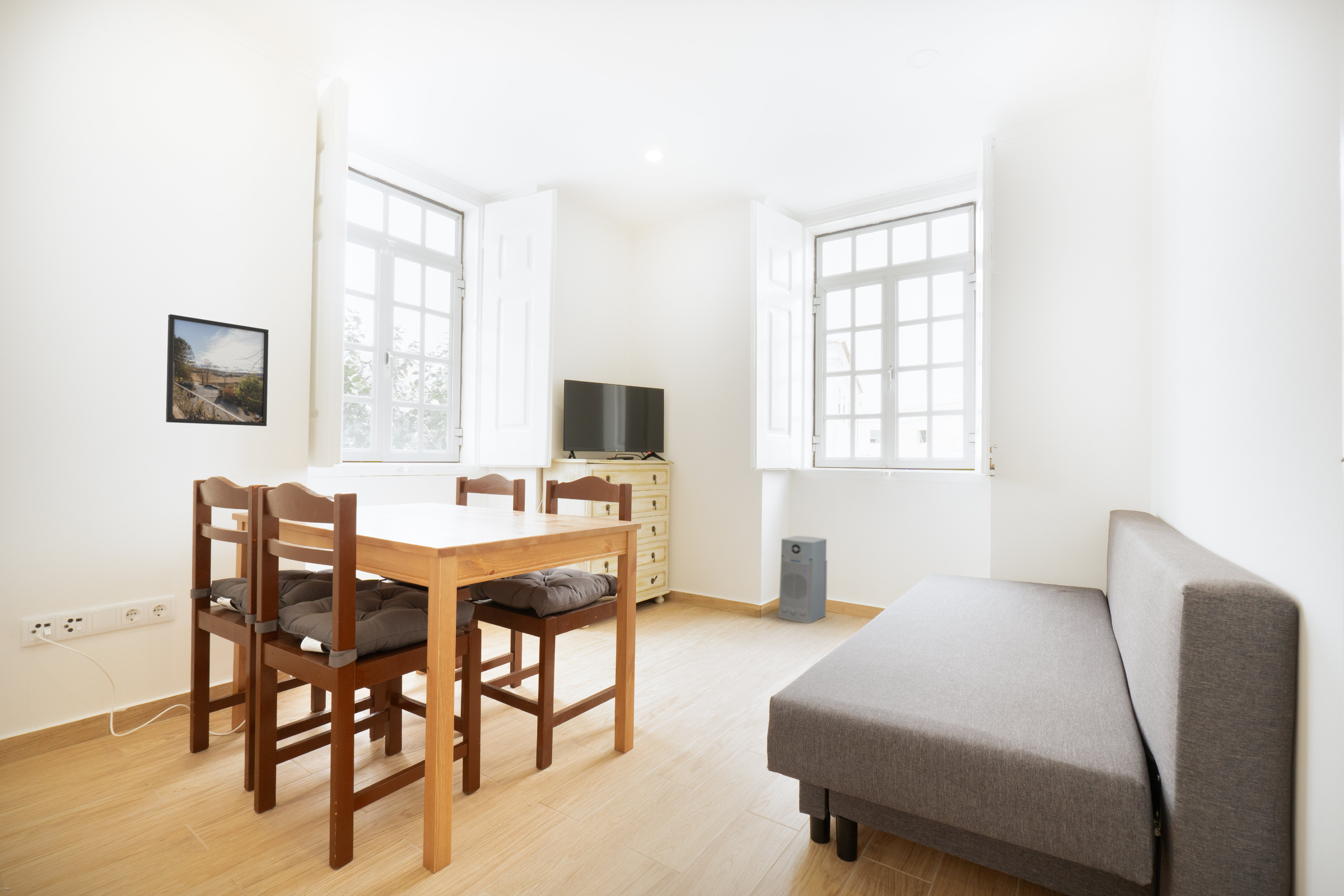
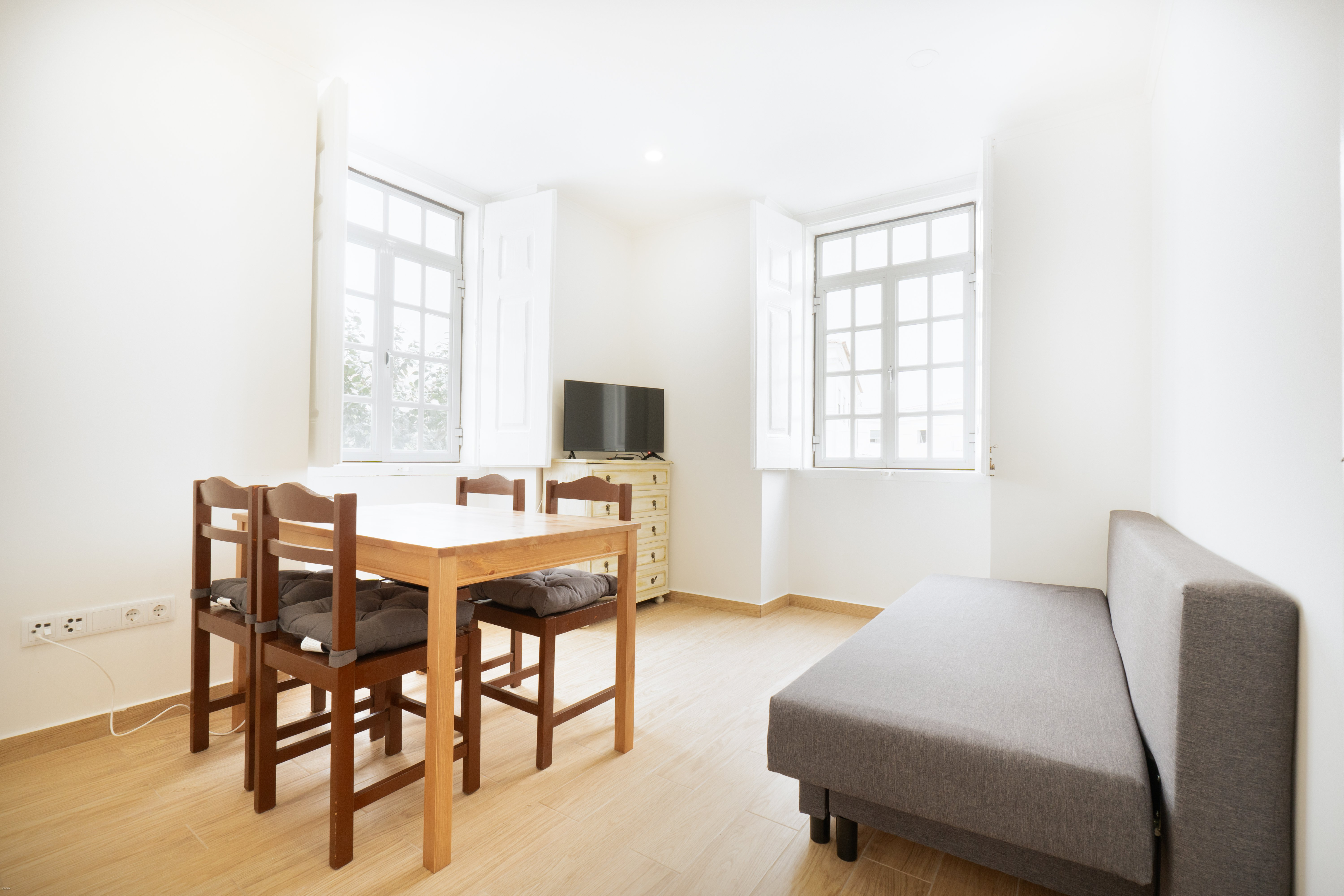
- air purifier (803, 577)
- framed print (220, 373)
